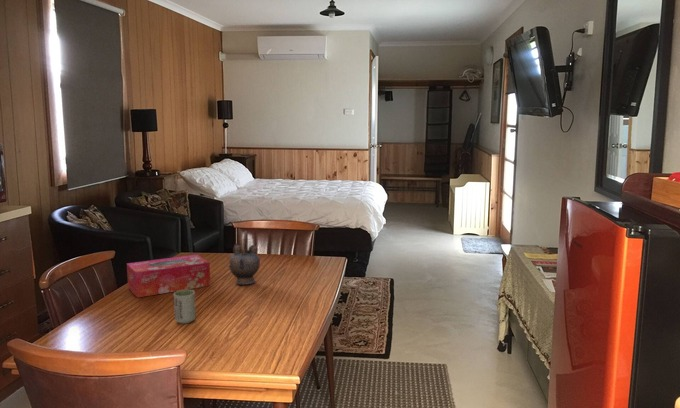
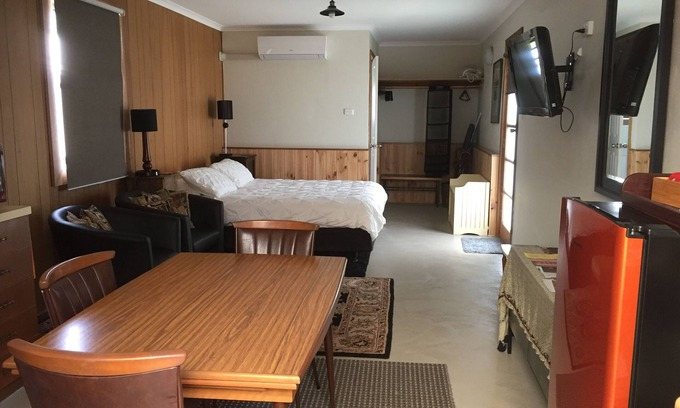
- cup (184, 306)
- tissue box (168, 274)
- teapot (243, 258)
